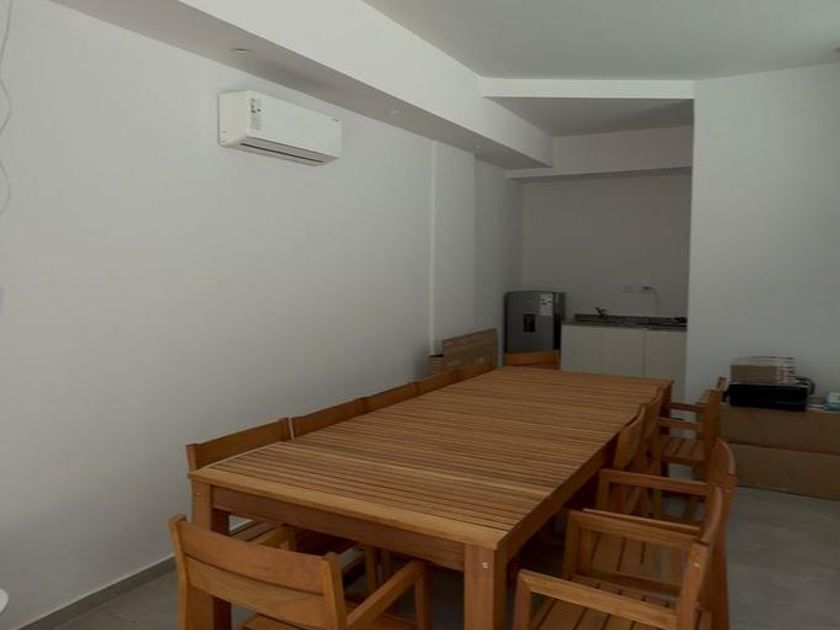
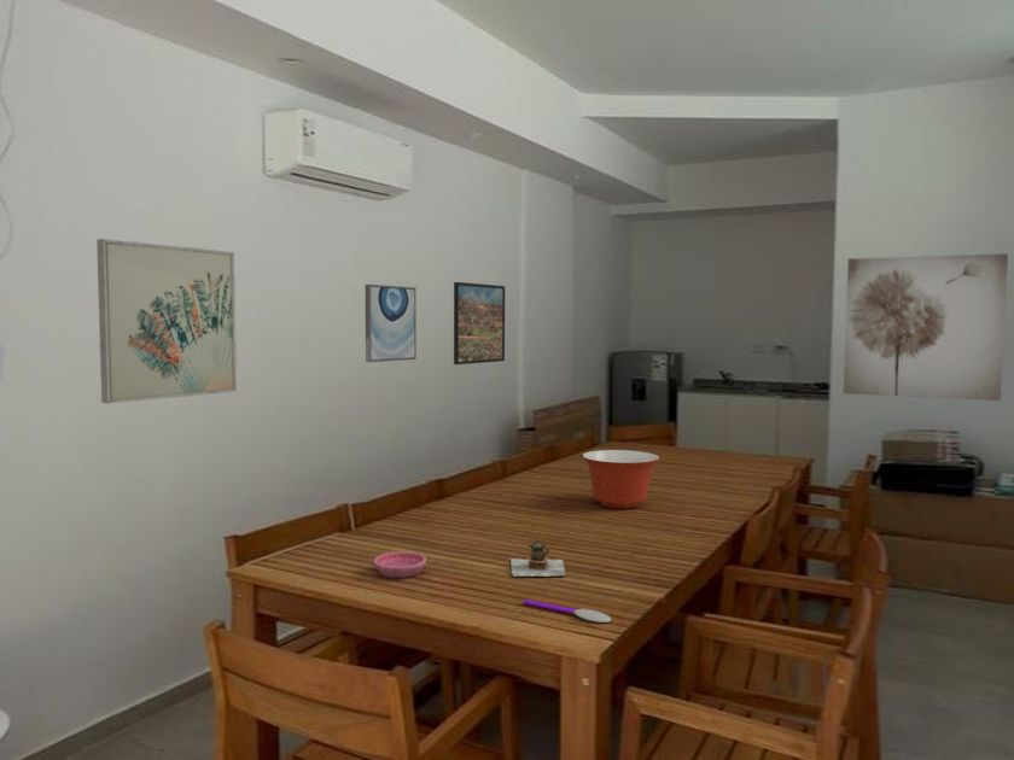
+ wall art (391, 323)
+ mixing bowl (619, 479)
+ saucer (400, 565)
+ wall art (921, 327)
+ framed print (480, 323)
+ spoon (565, 608)
+ wall art (173, 322)
+ teapot (537, 554)
